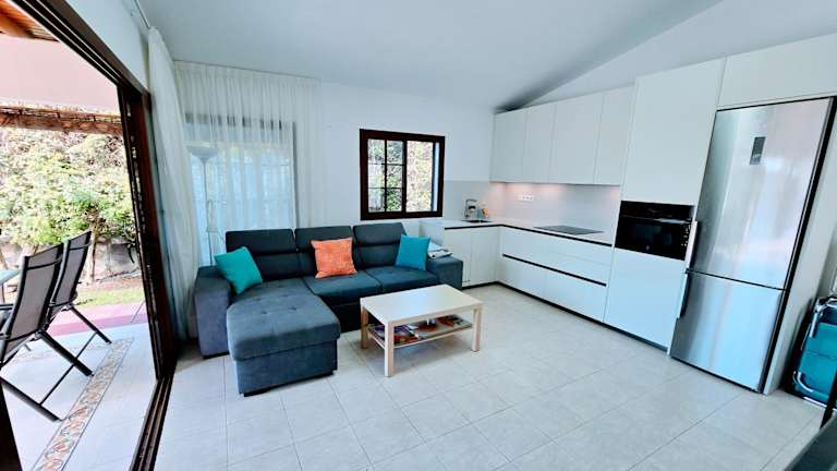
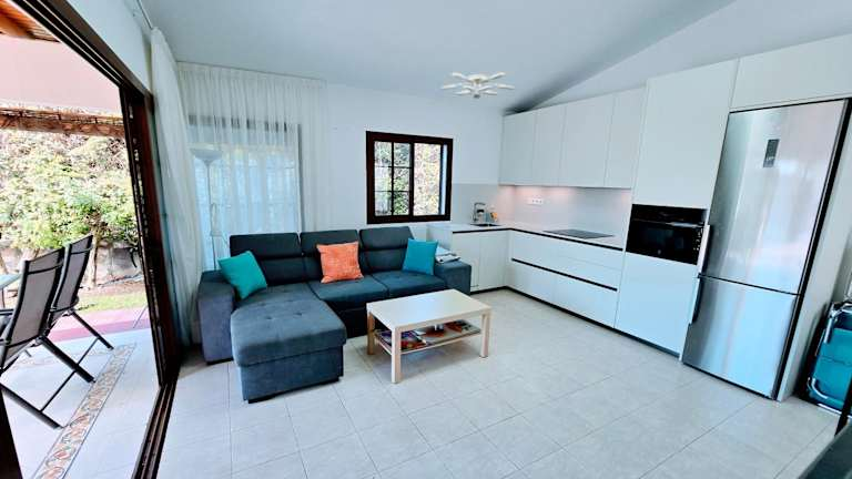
+ ceiling fan (477, 85)
